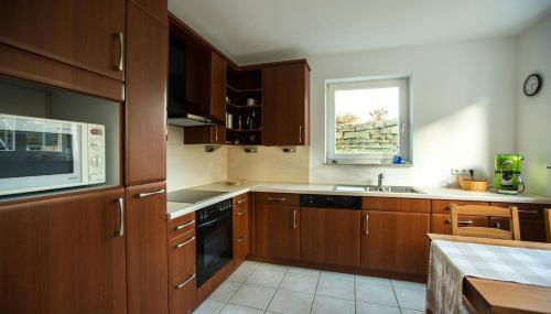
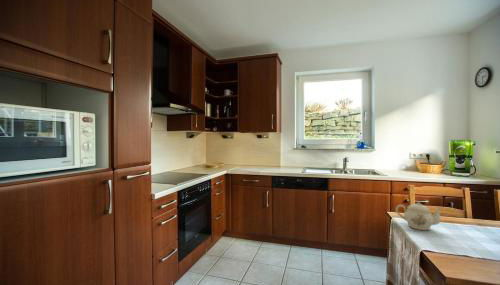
+ teapot (417, 214)
